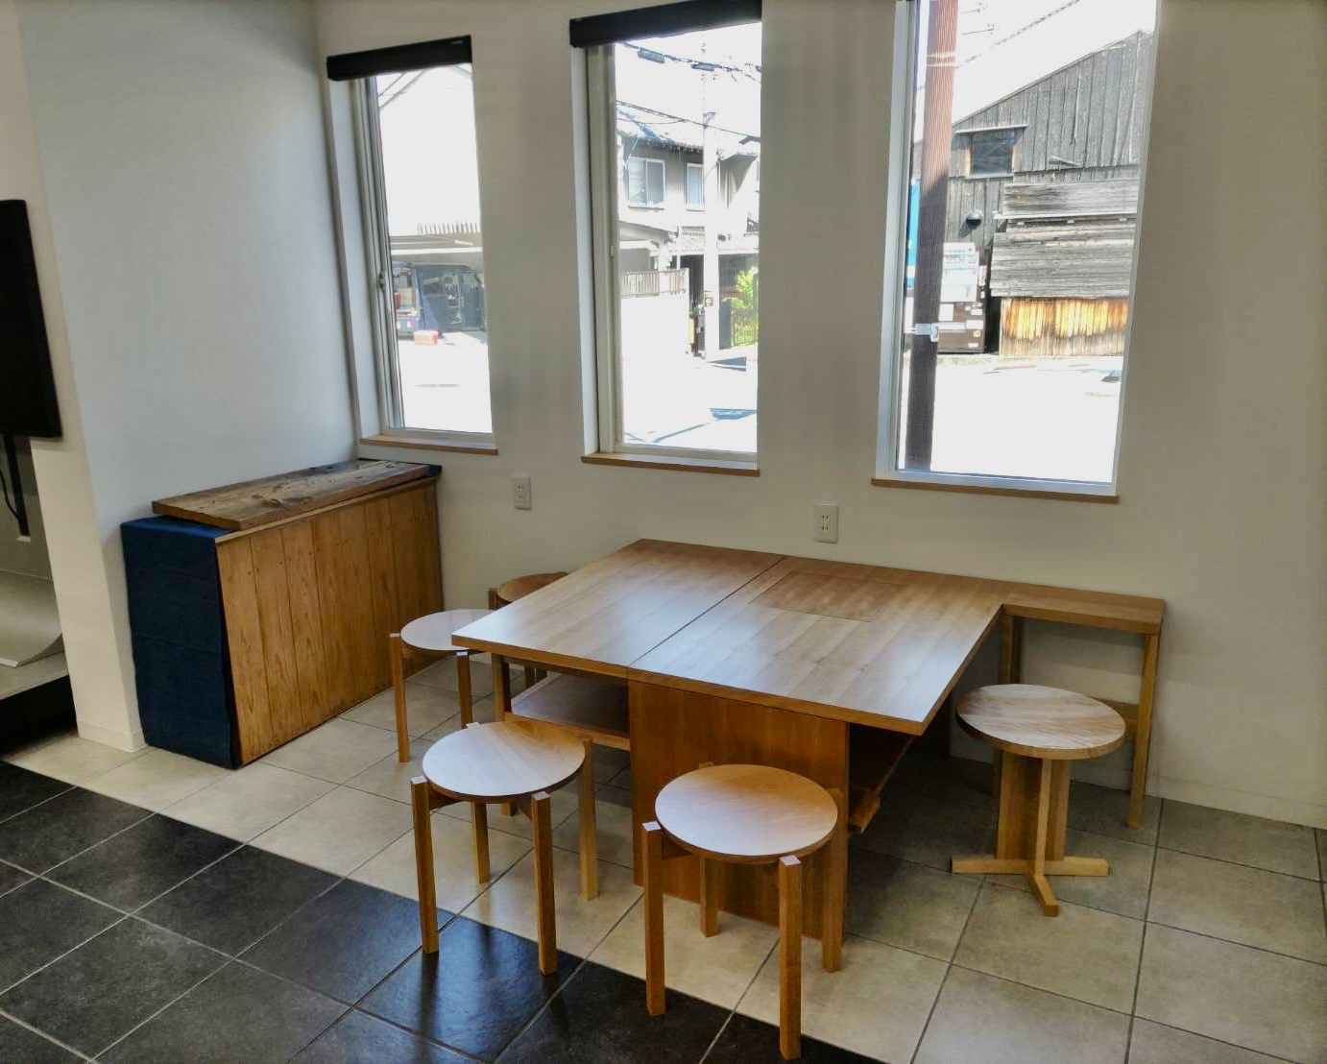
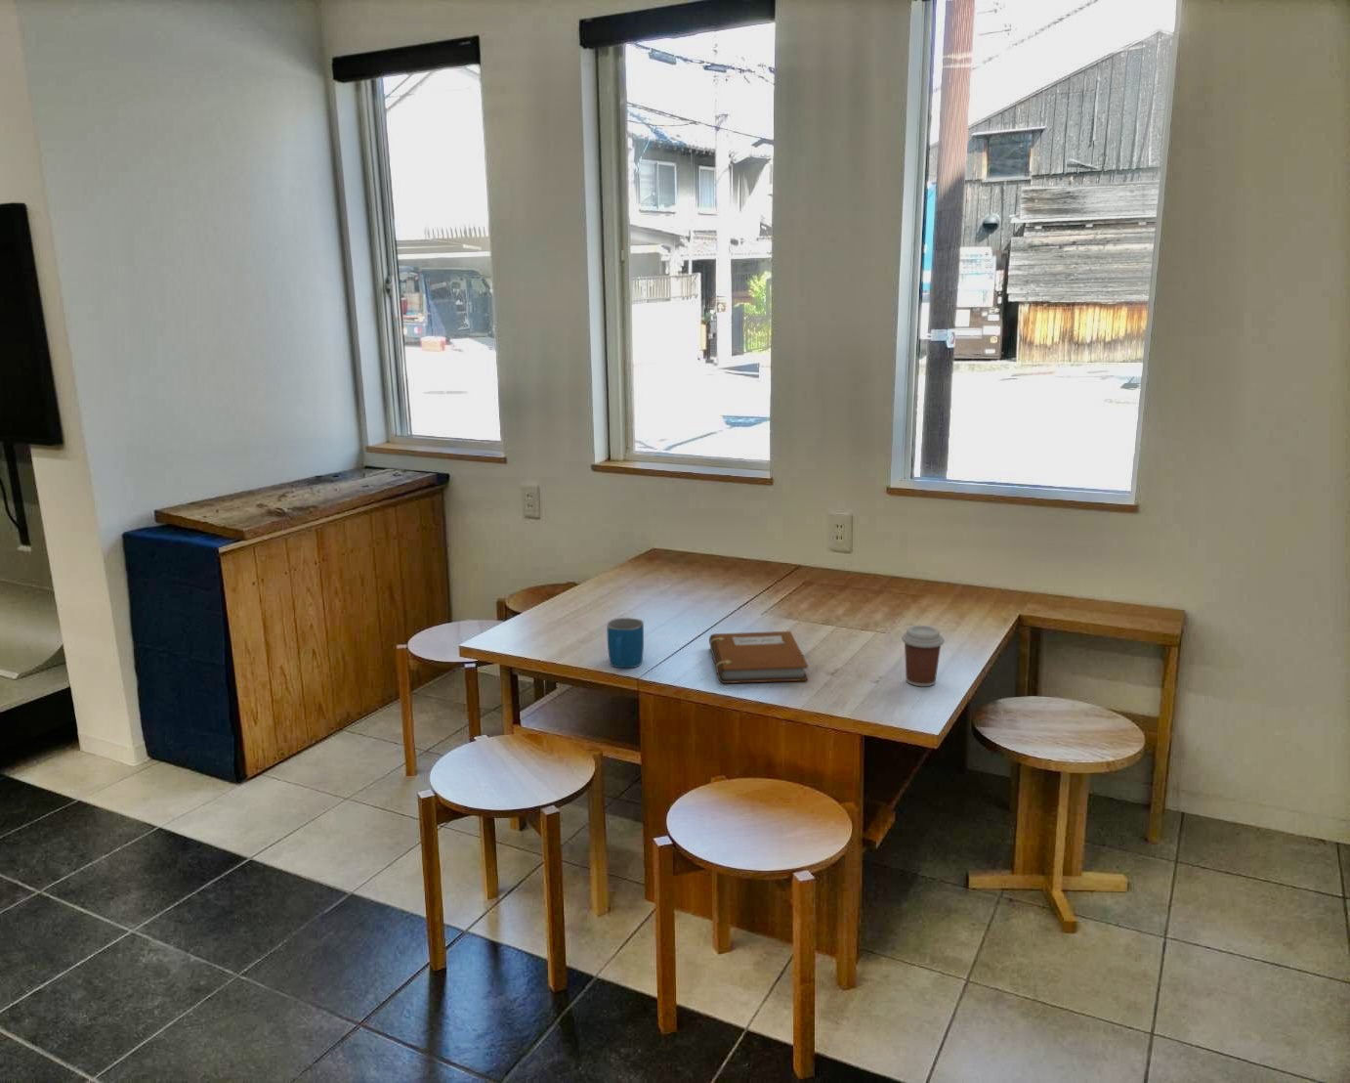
+ mug (623, 645)
+ notebook (756, 655)
+ coffee cup (921, 655)
